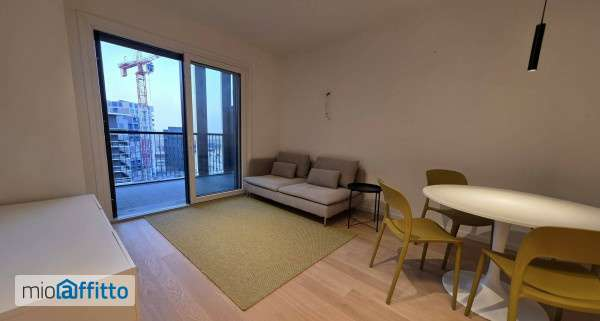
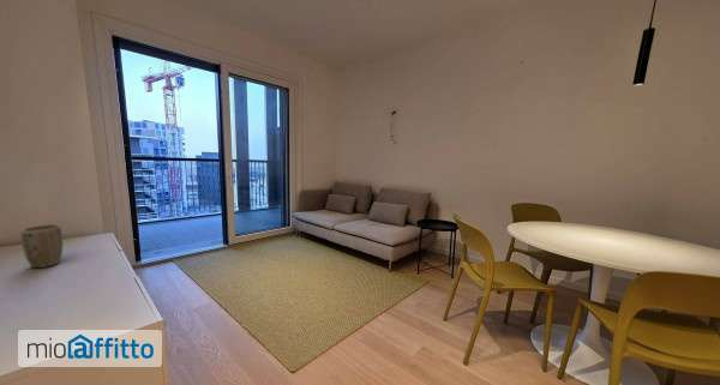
+ plant pot (43, 246)
